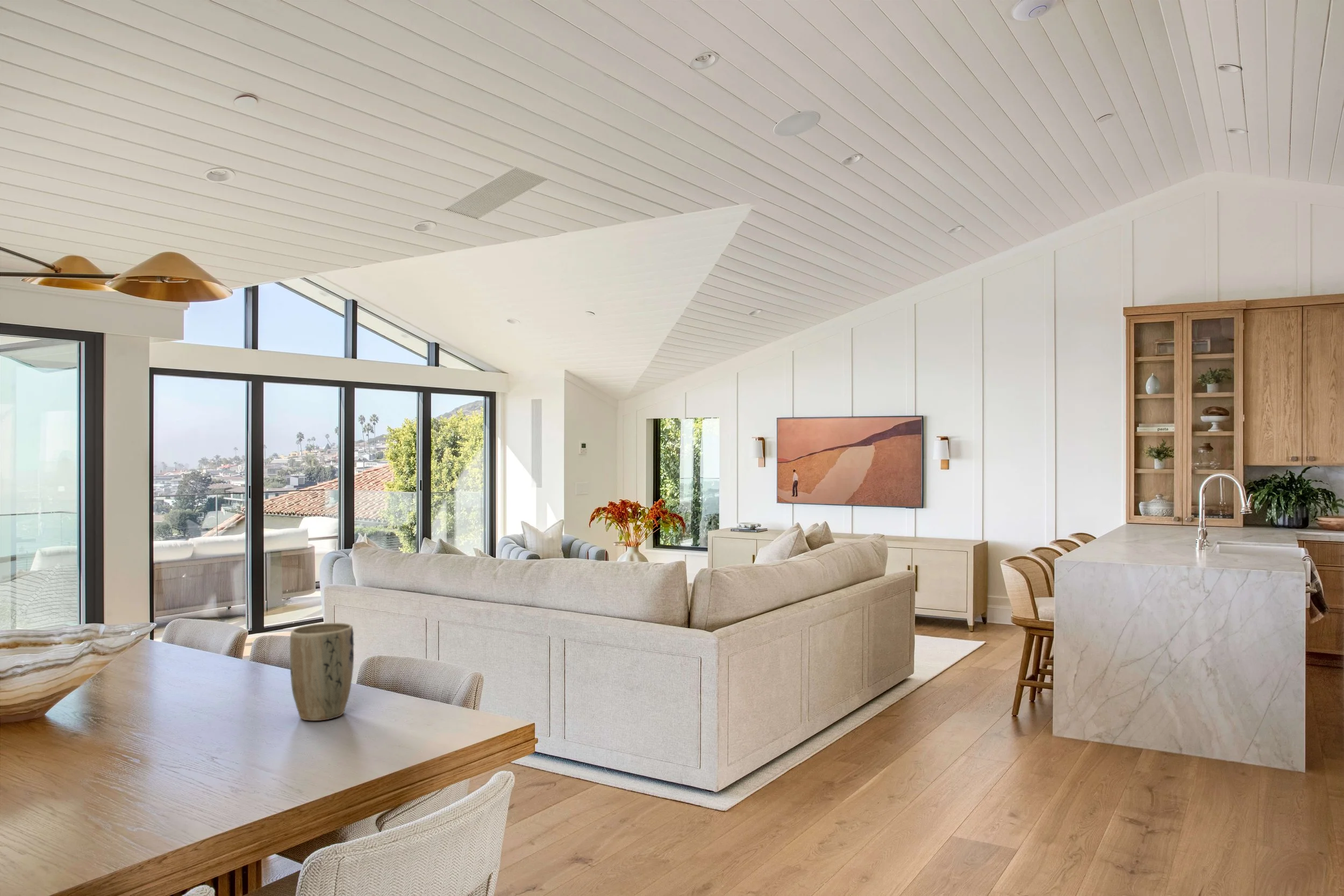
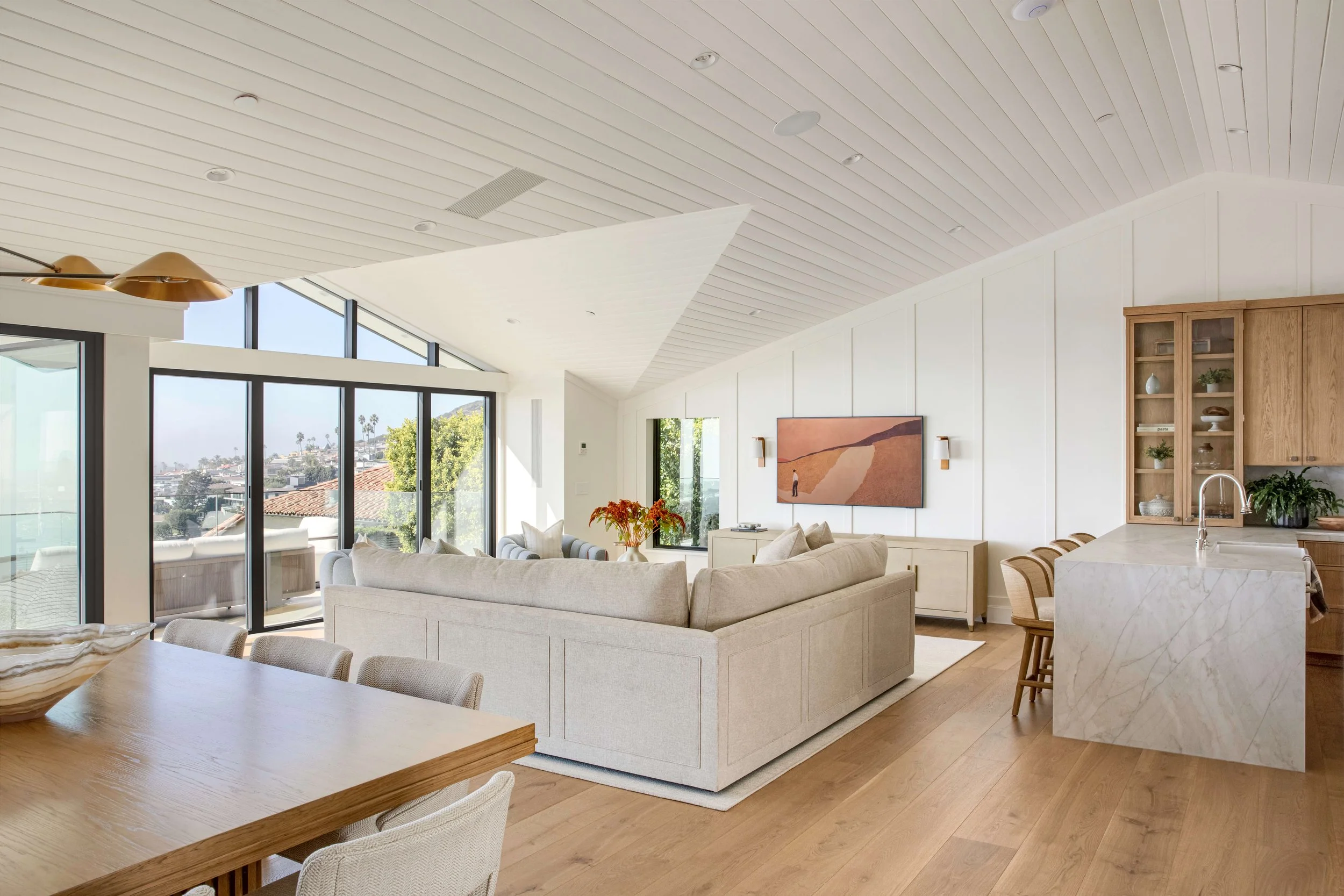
- plant pot (323, 671)
